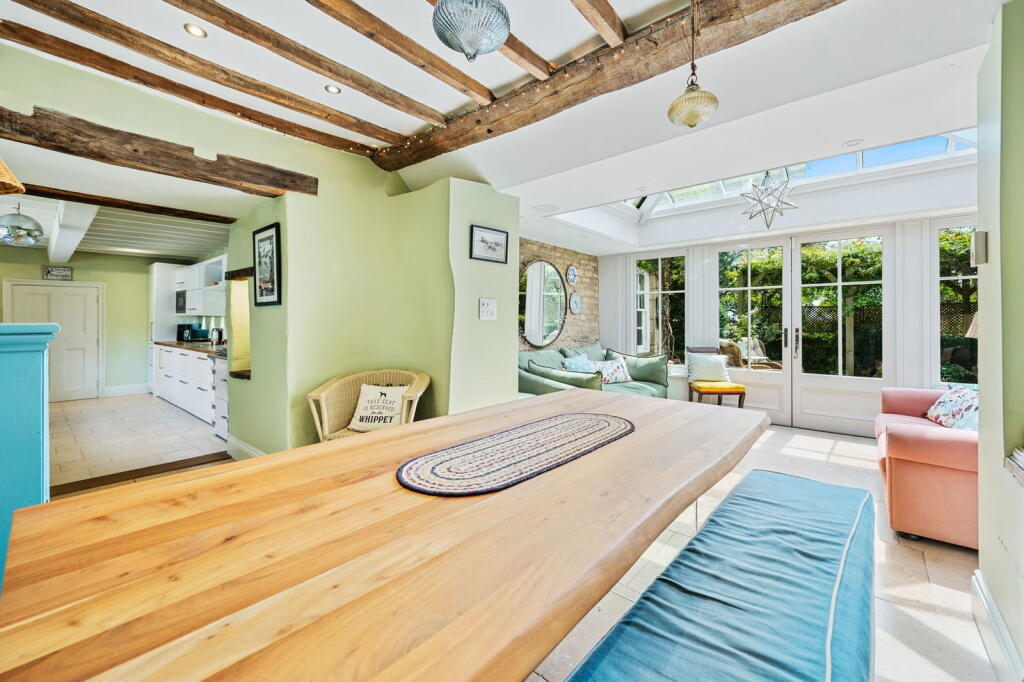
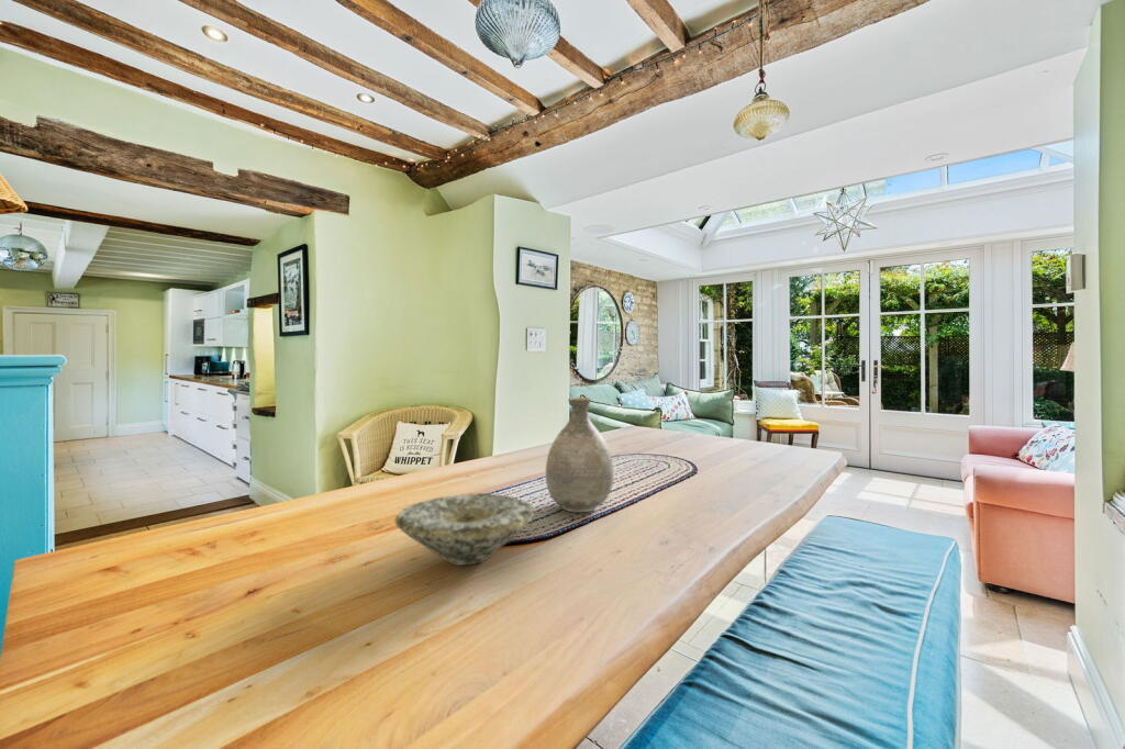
+ vase (579, 452)
+ bowl (466, 534)
